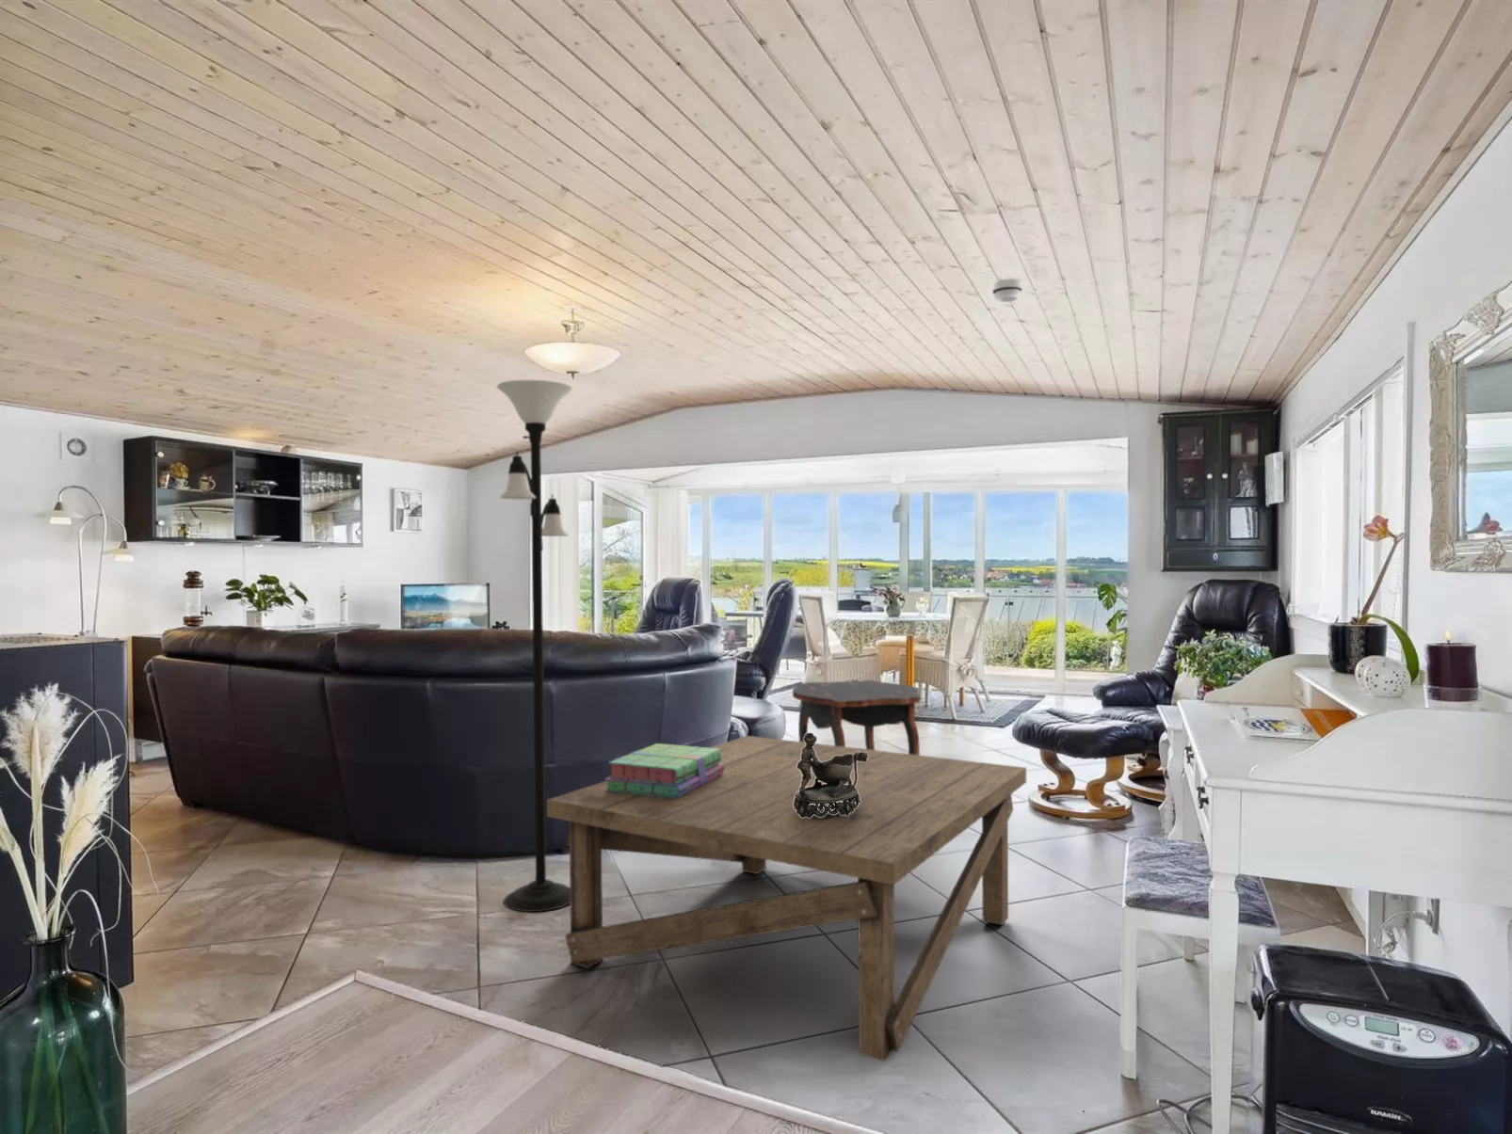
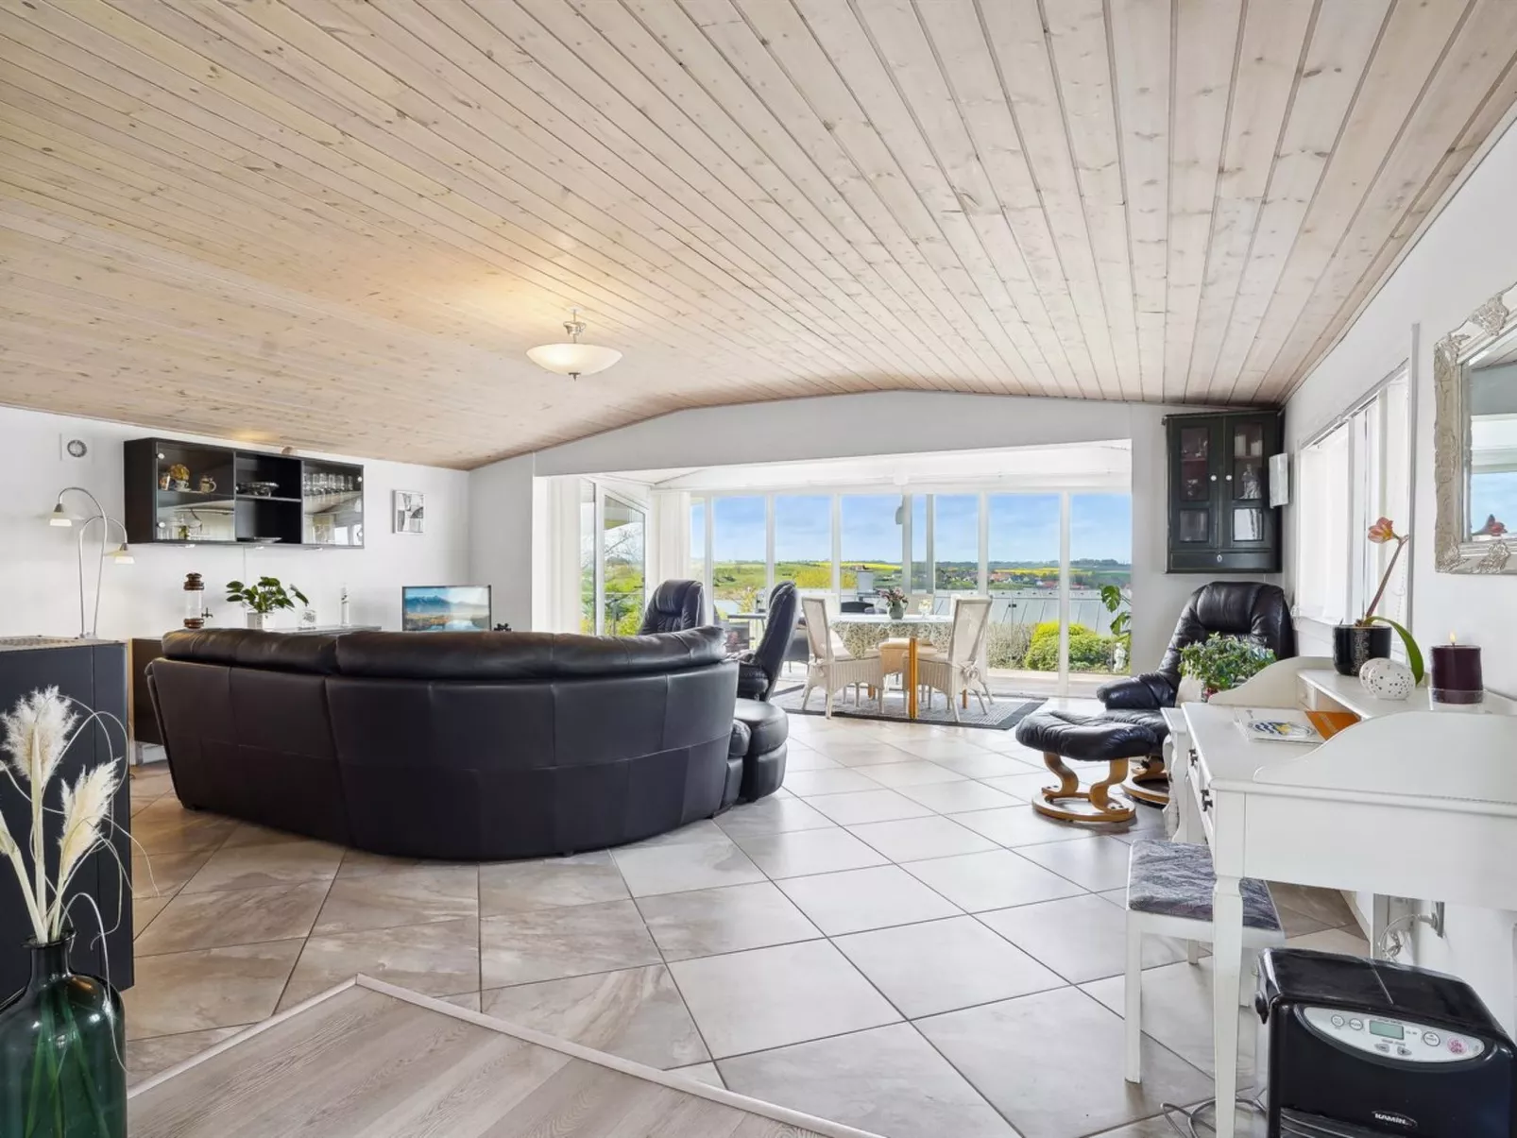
- side table (866, 748)
- floor lamp (537, 643)
- smoke detector (1007, 291)
- coffee table (801, 861)
- stack of books (666, 768)
- decorative bowl (830, 767)
